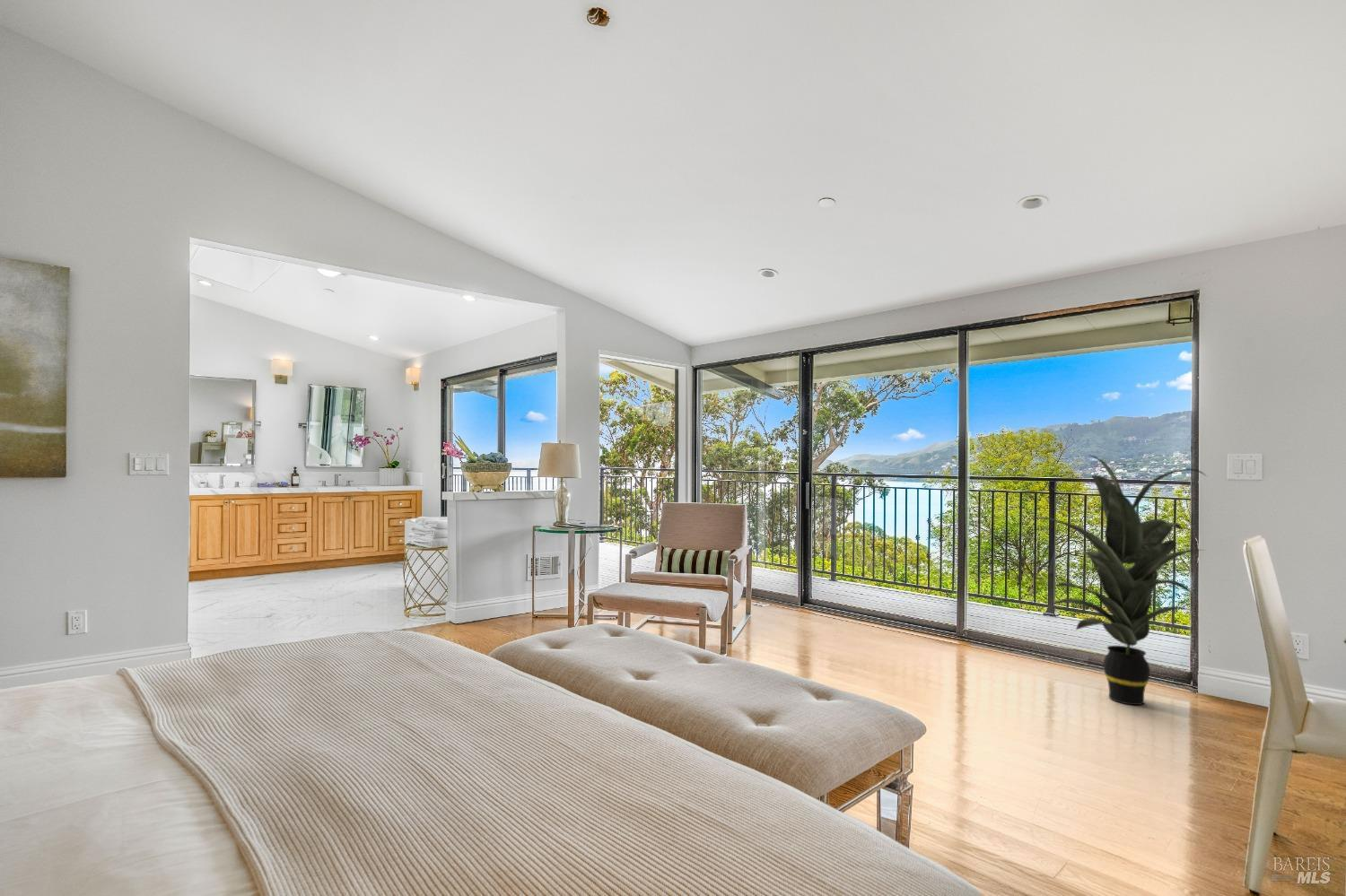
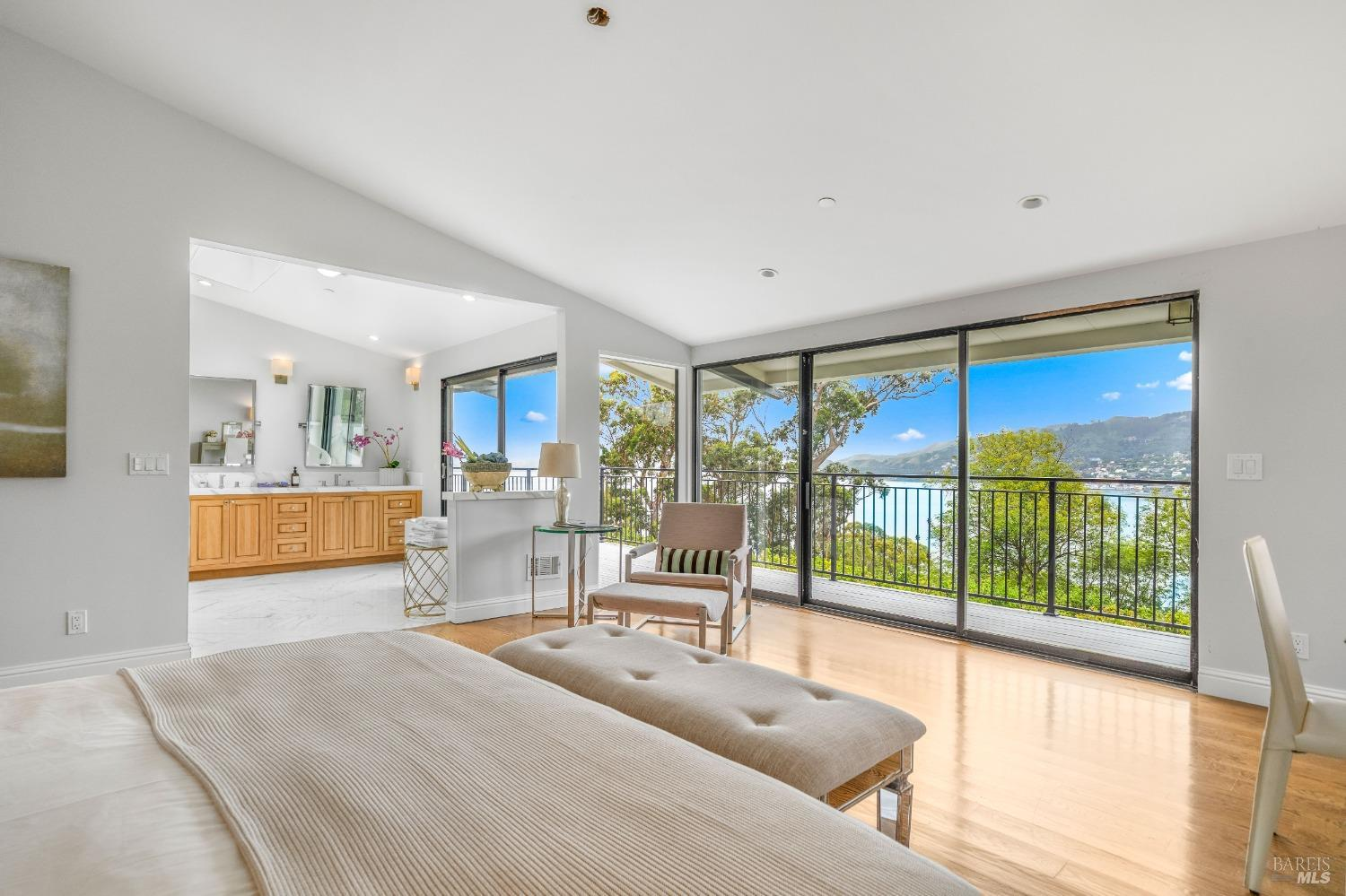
- indoor plant (1117, 575)
